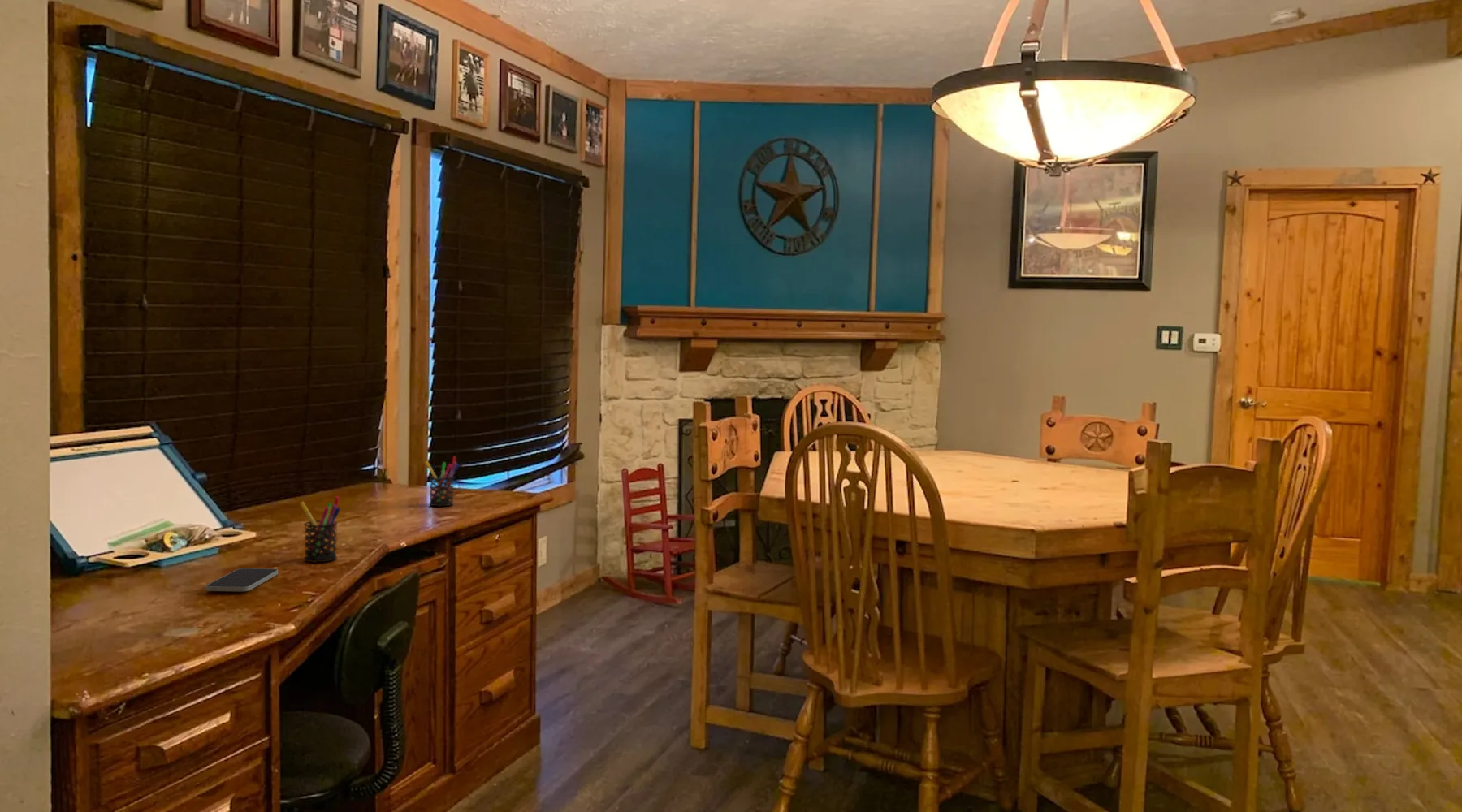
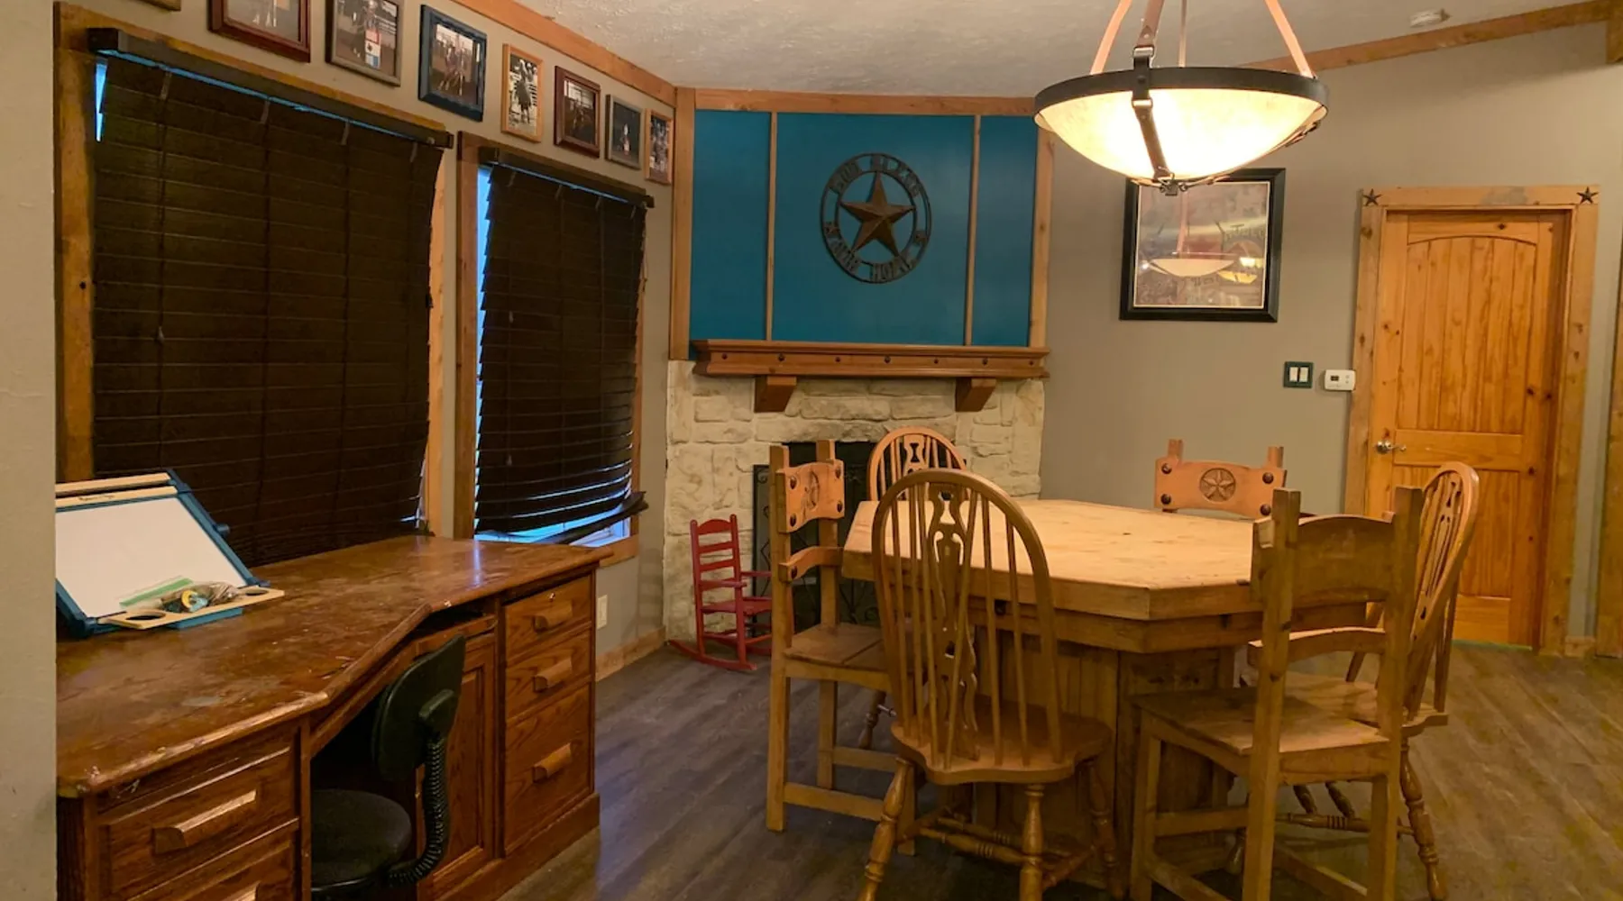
- pen holder (443, 480)
- pen holder (323, 527)
- smartphone (243, 579)
